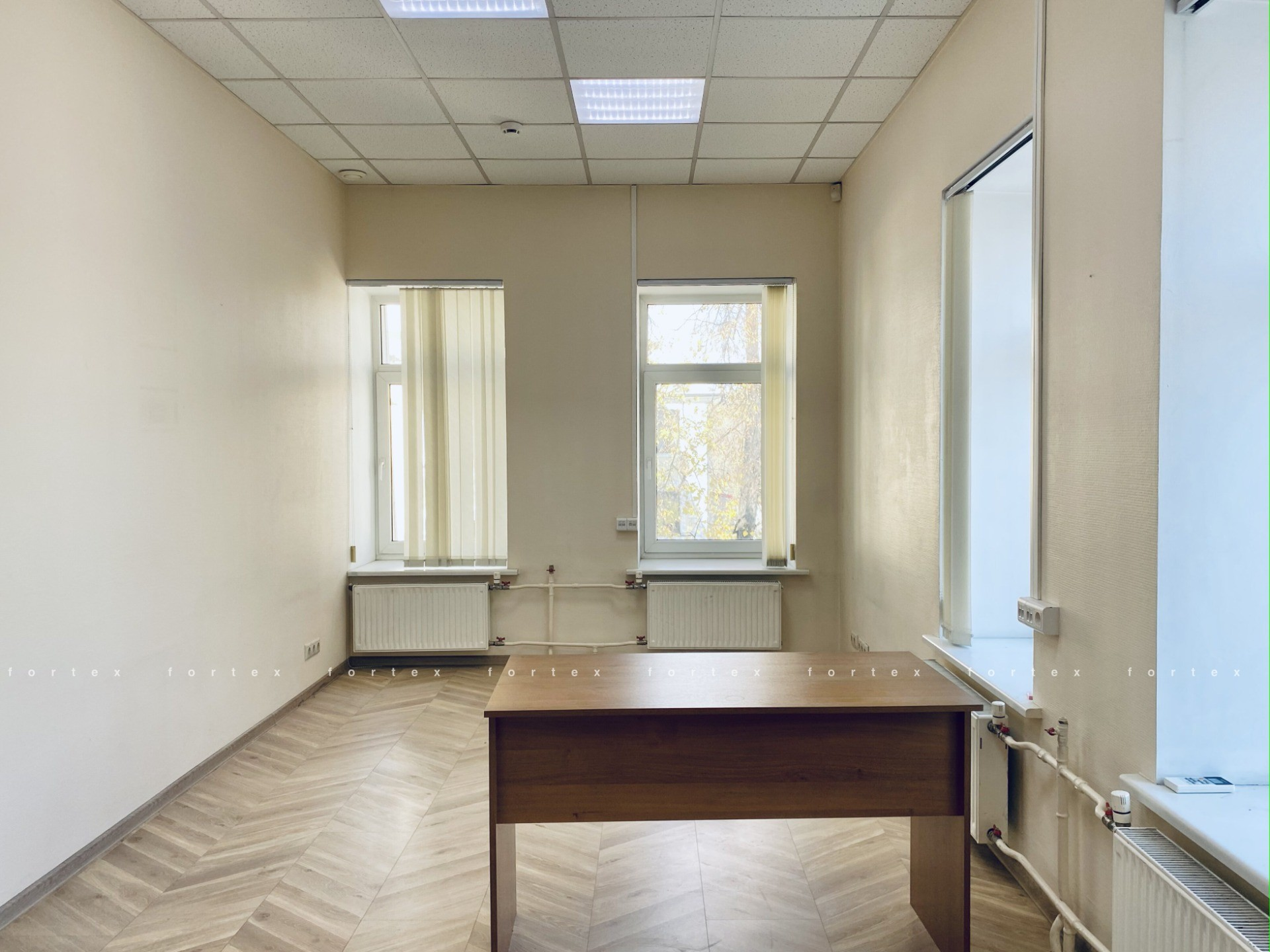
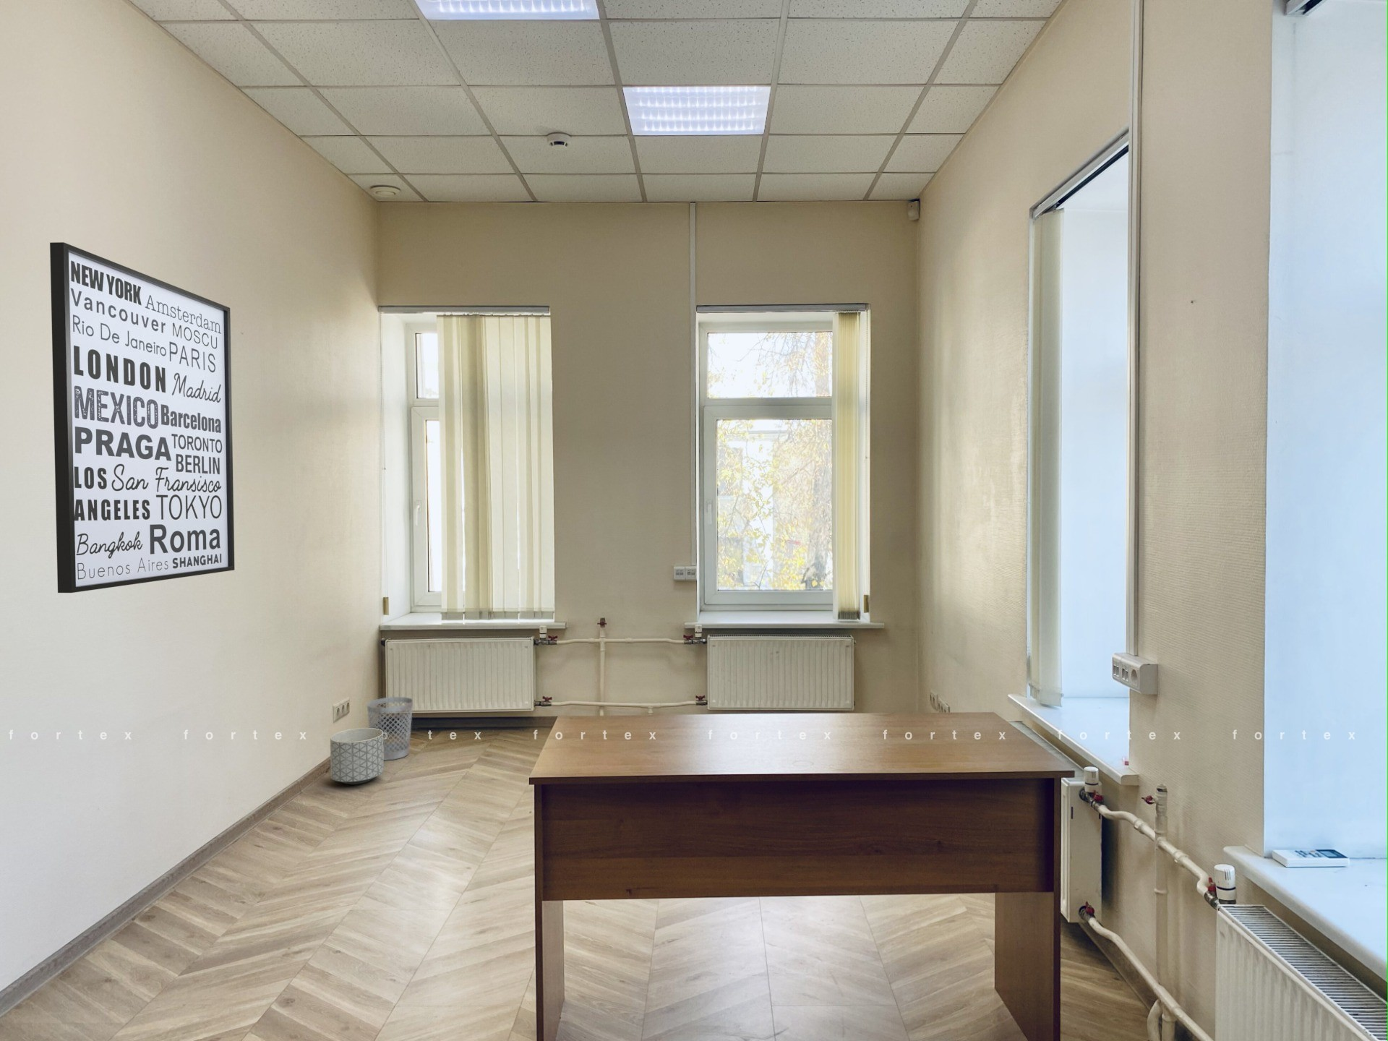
+ wall art (155, 430)
+ wastebasket (391, 728)
+ planter (357, 758)
